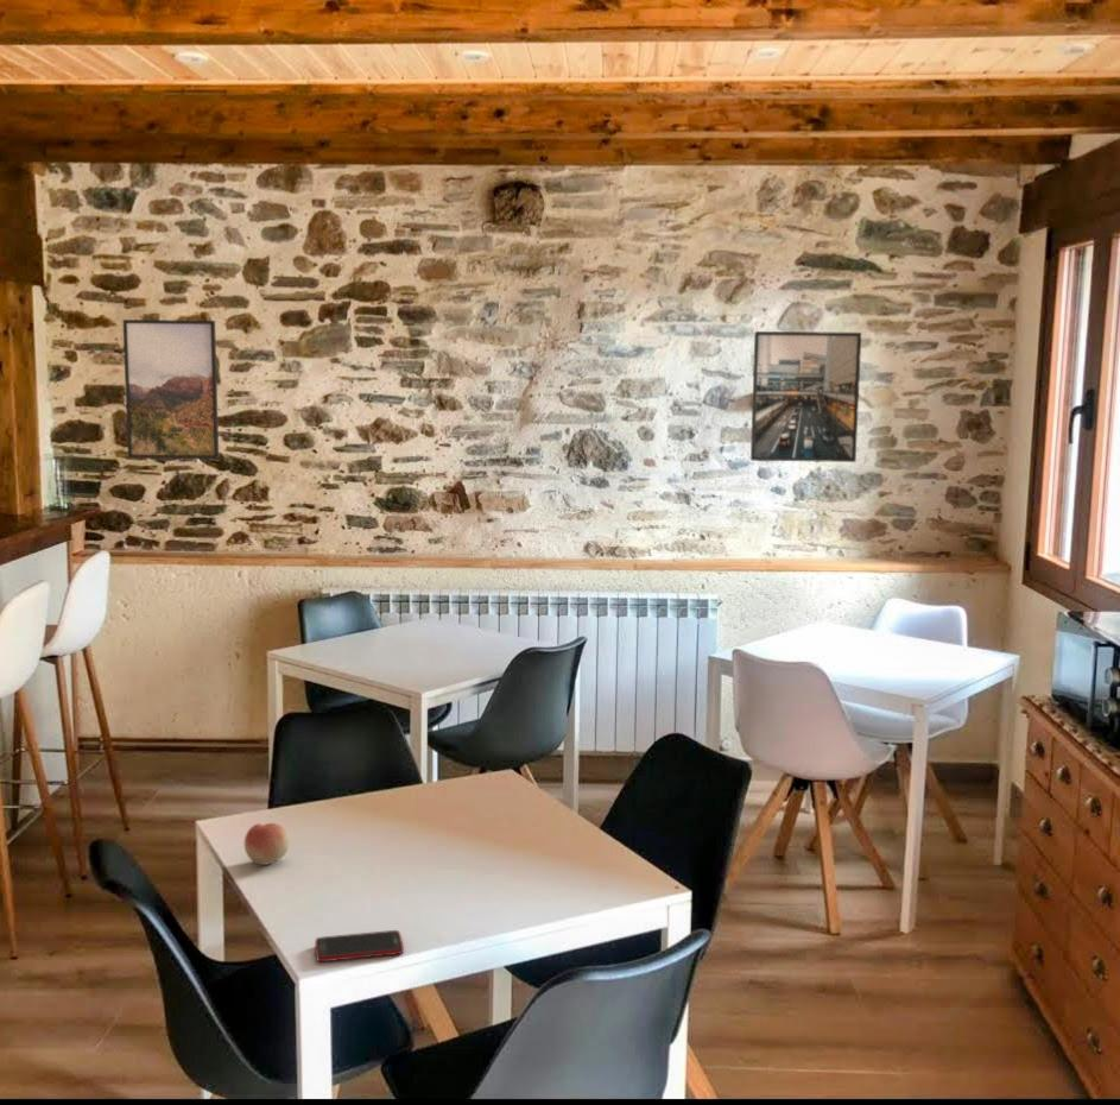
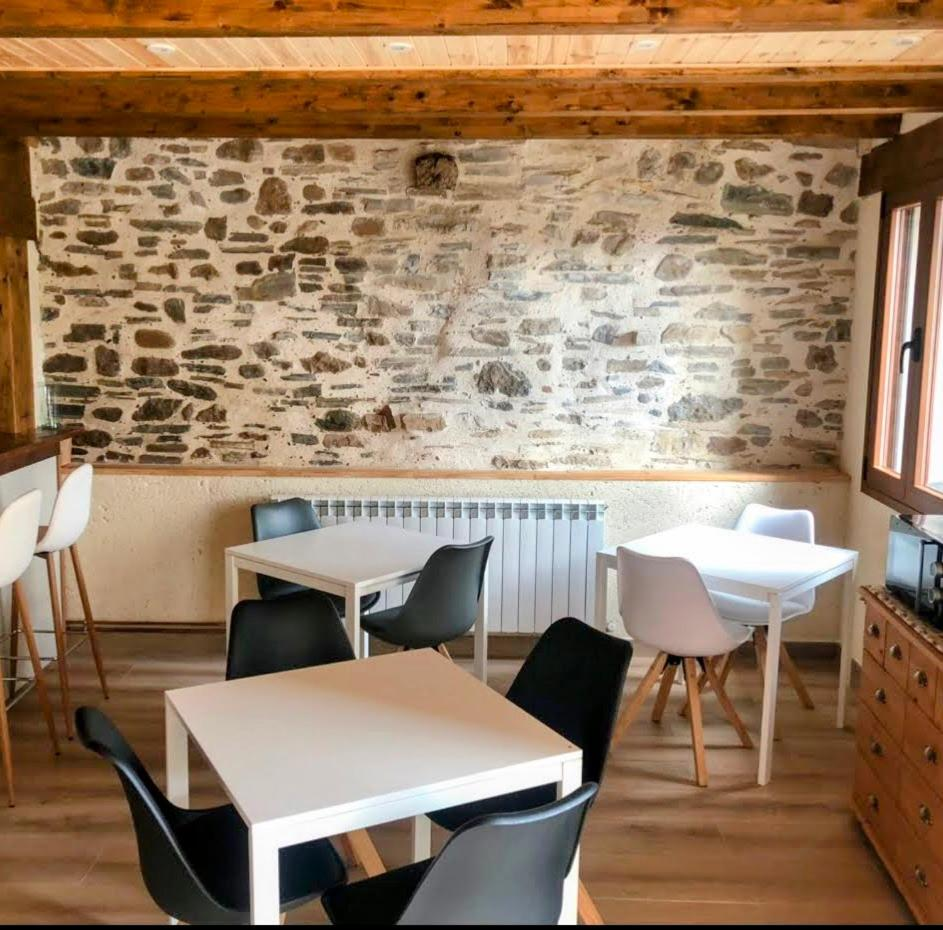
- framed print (171, 390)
- fruit (266, 842)
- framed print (805, 397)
- cell phone (359, 946)
